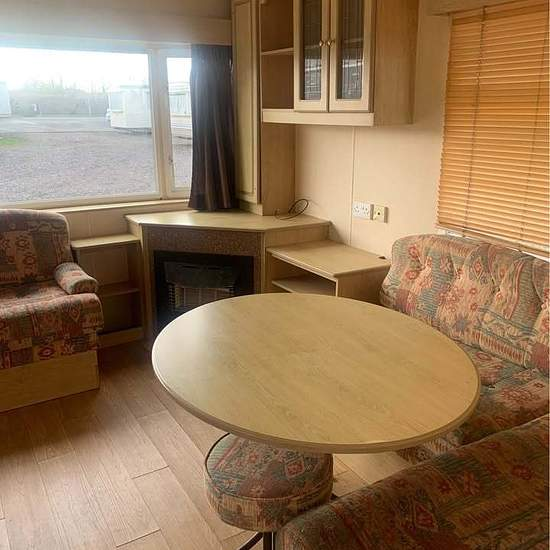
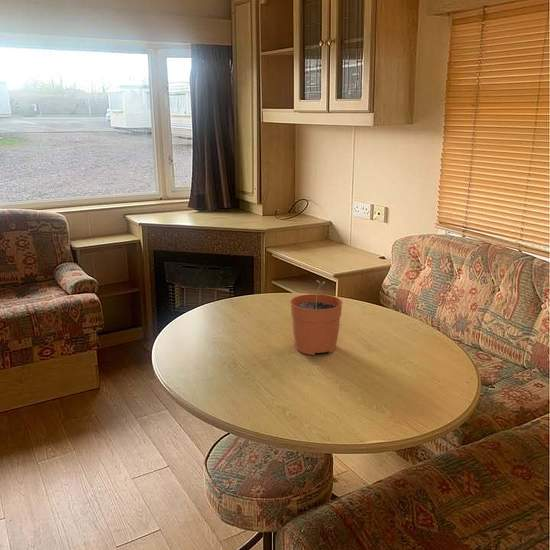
+ plant pot (316, 313)
